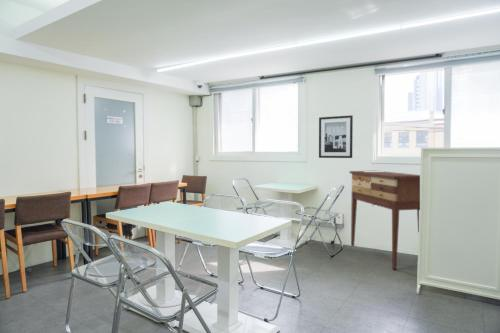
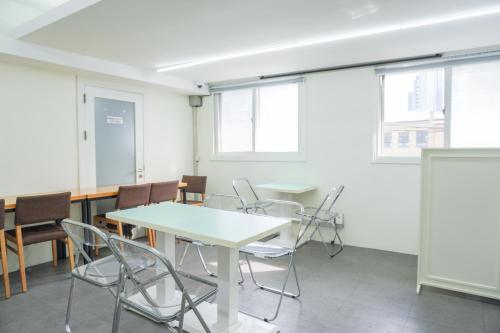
- console table (384, 207)
- wall art (335, 137)
